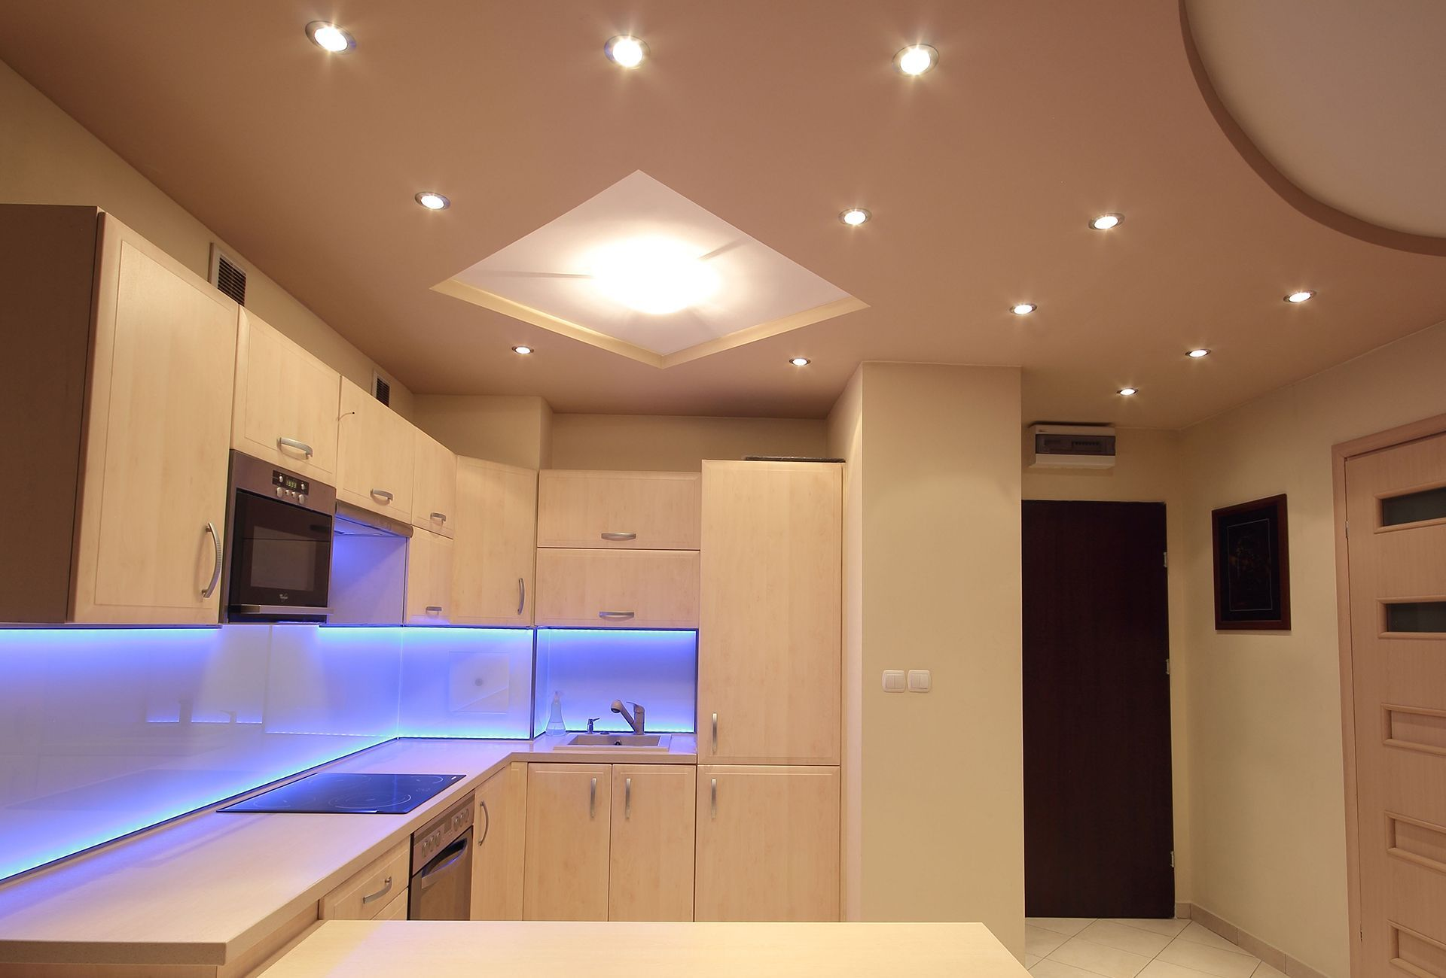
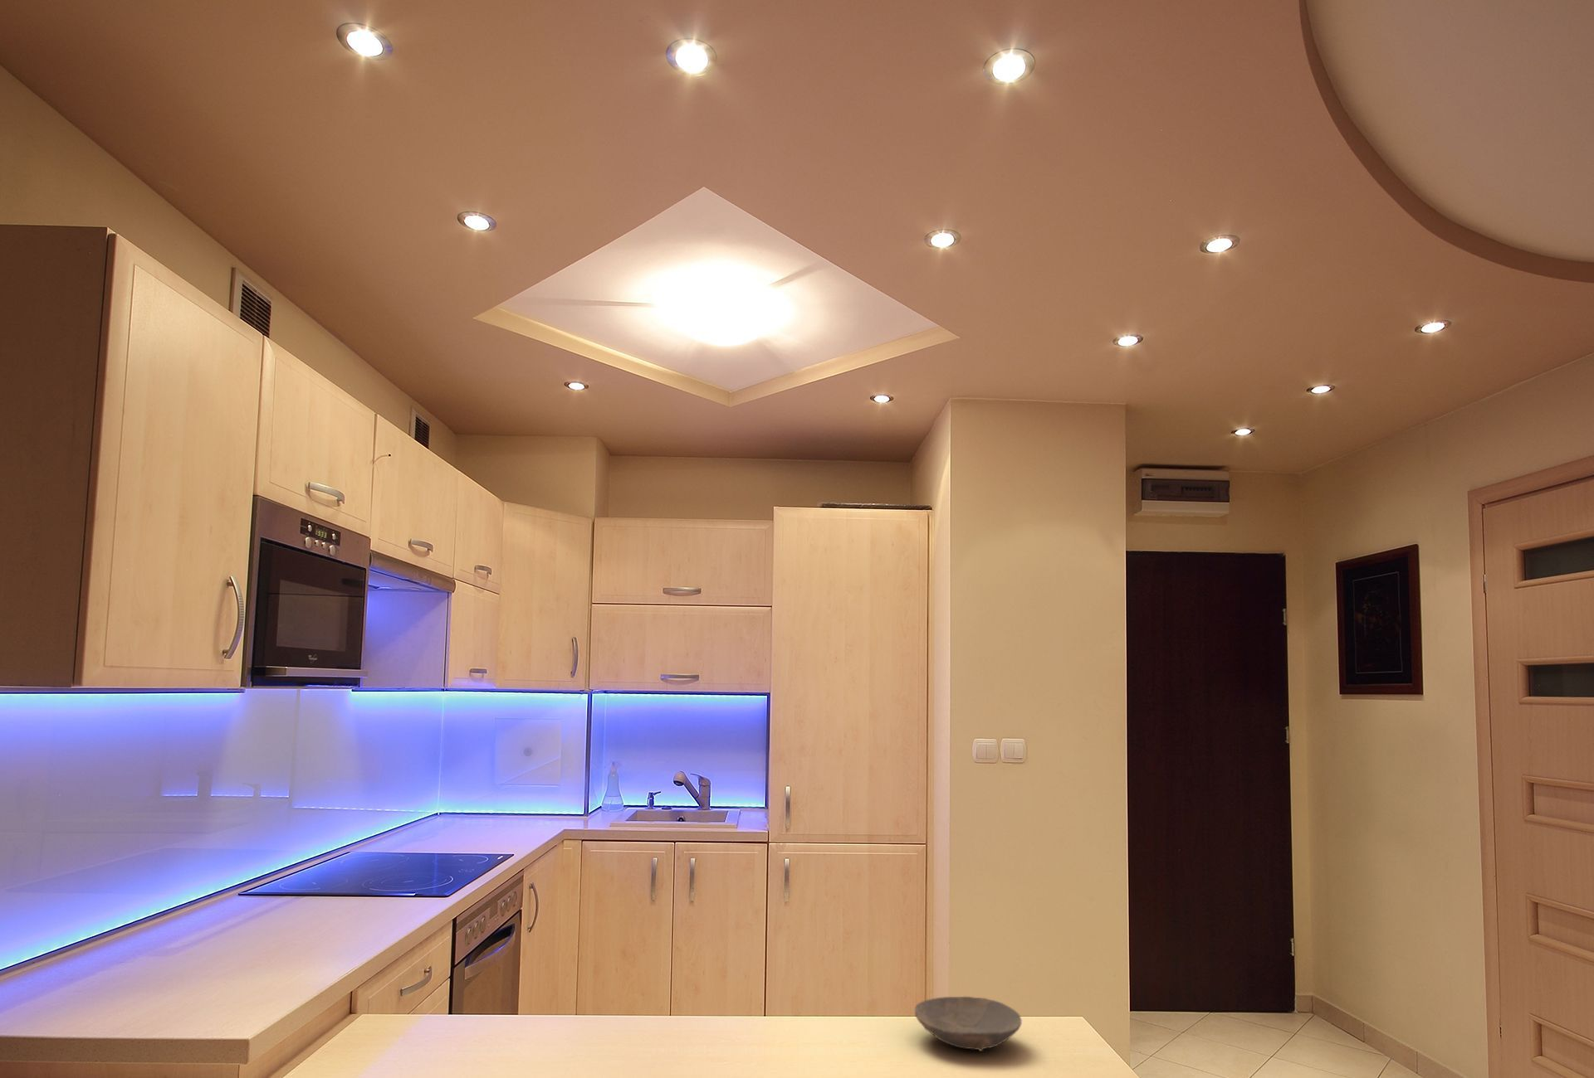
+ bowl (967, 1026)
